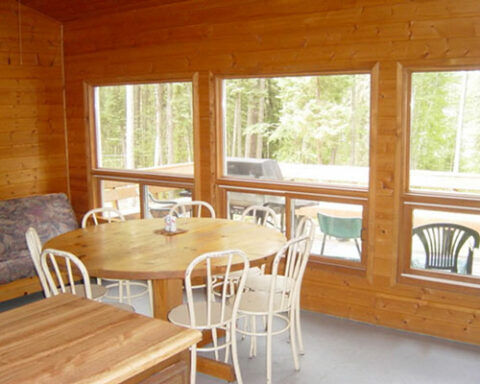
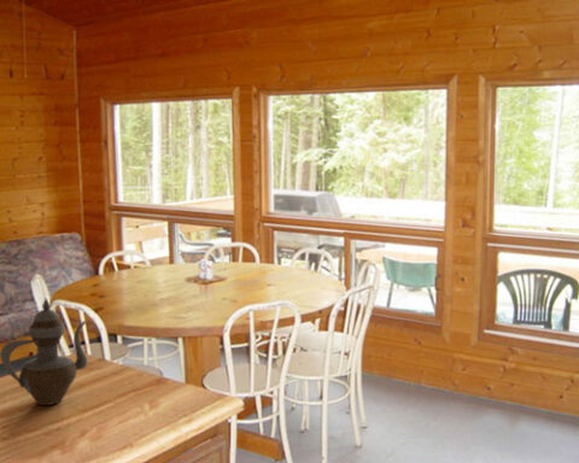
+ teapot (46, 350)
